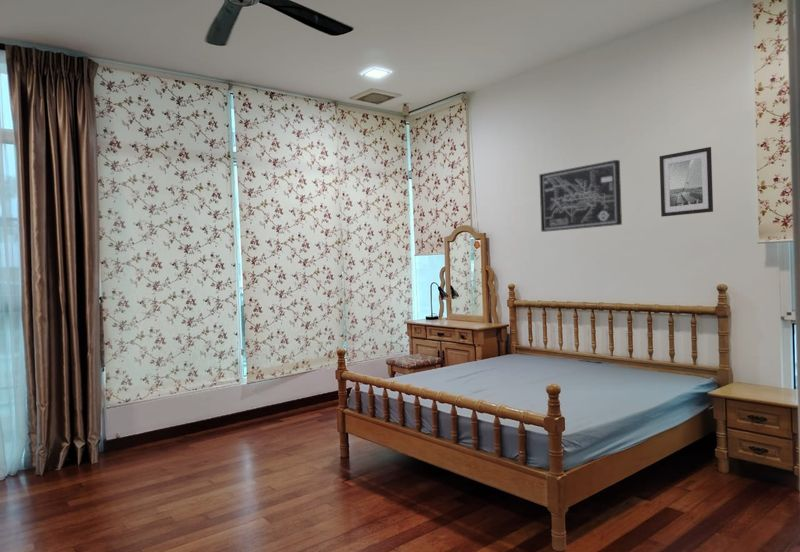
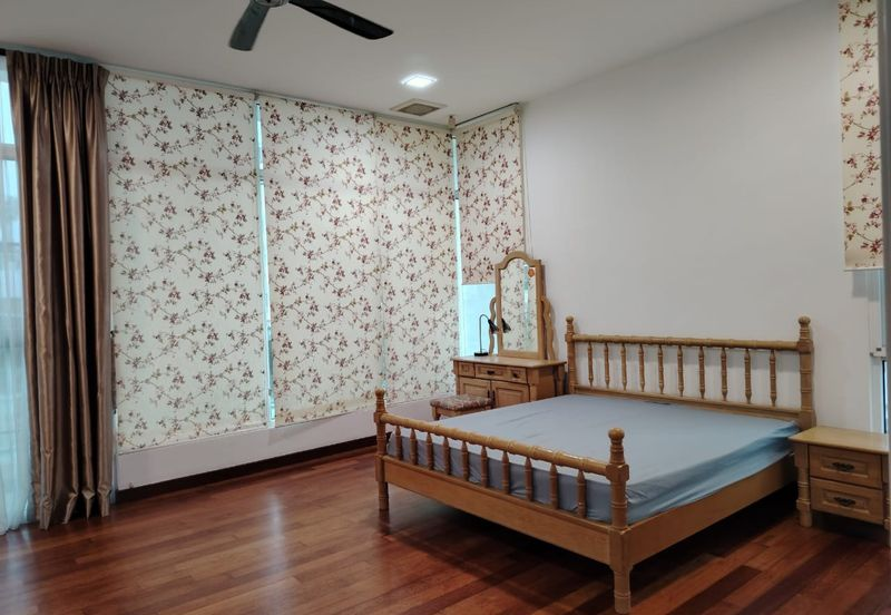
- wall art (578, 198)
- wall art (685, 183)
